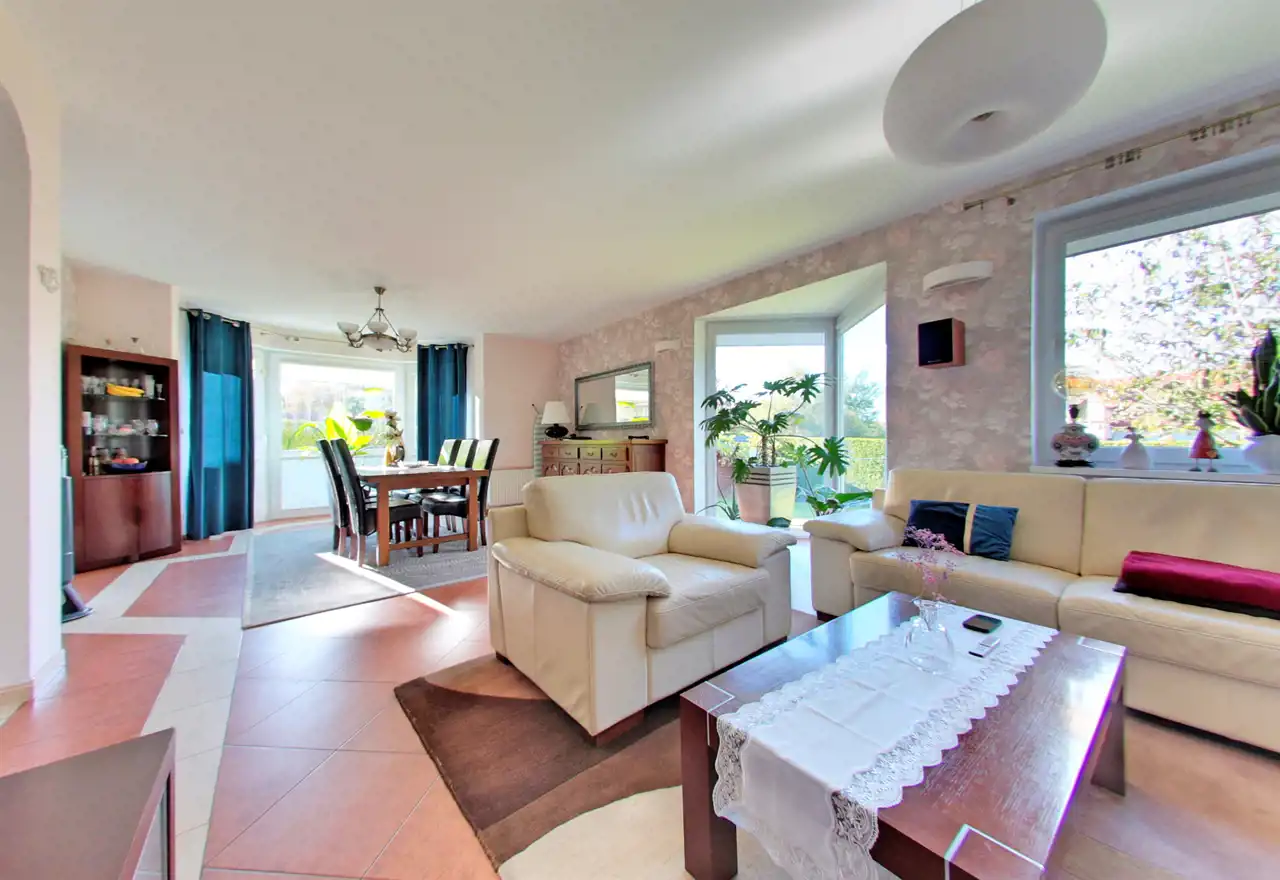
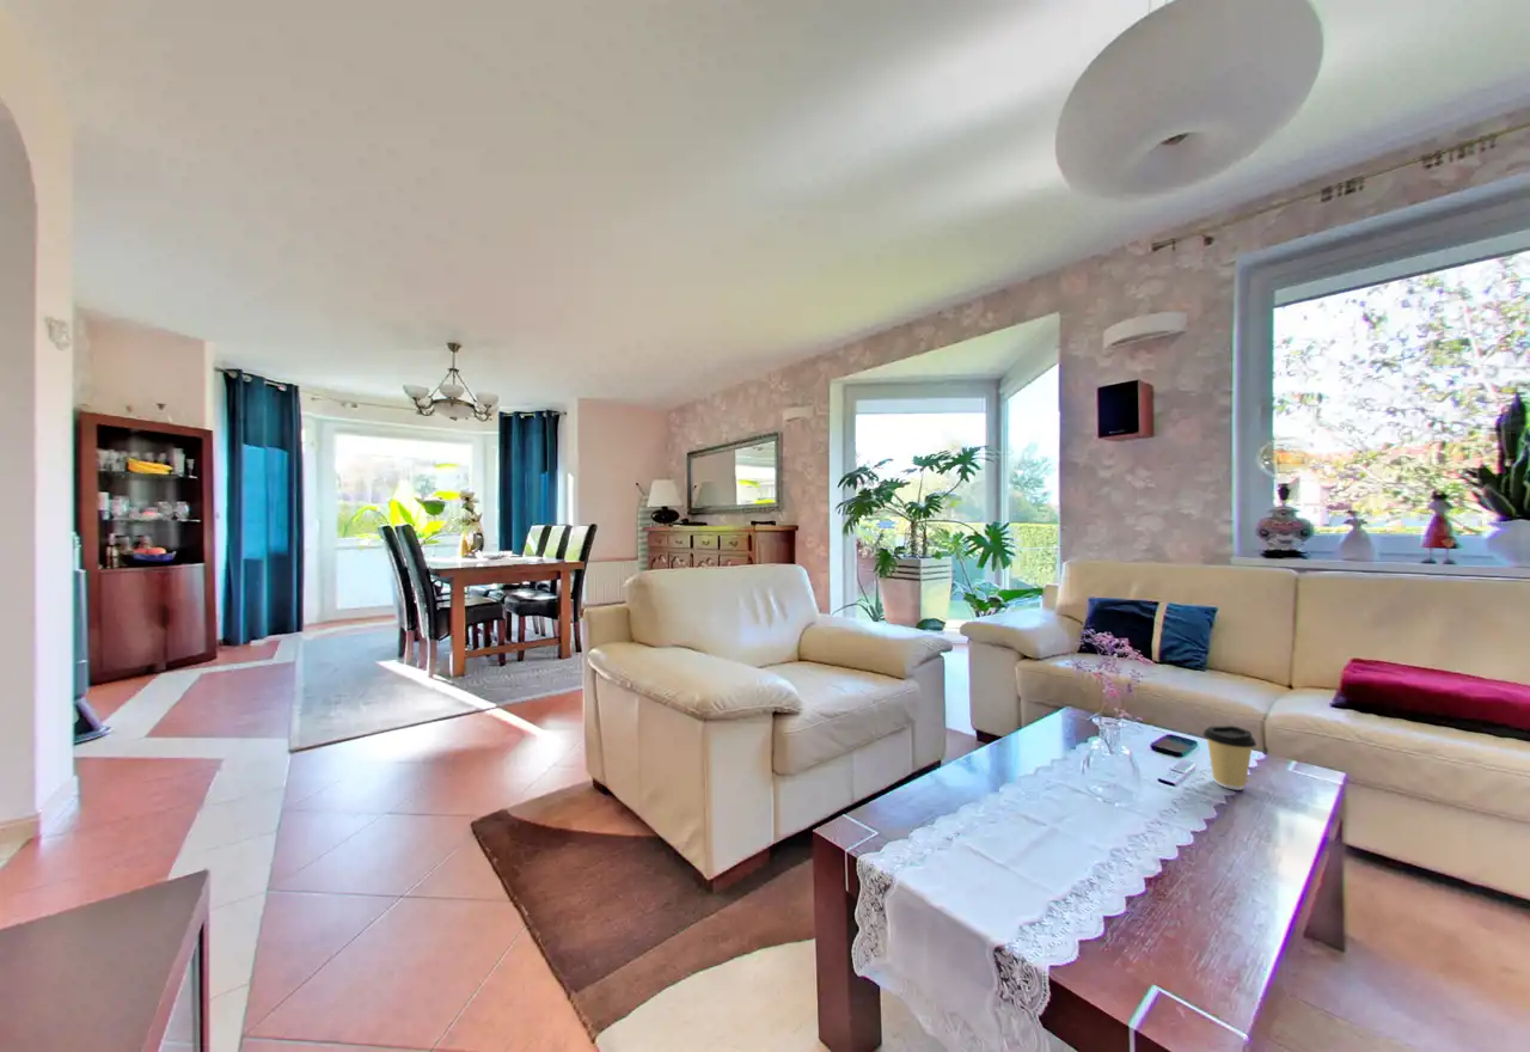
+ coffee cup (1229, 757)
